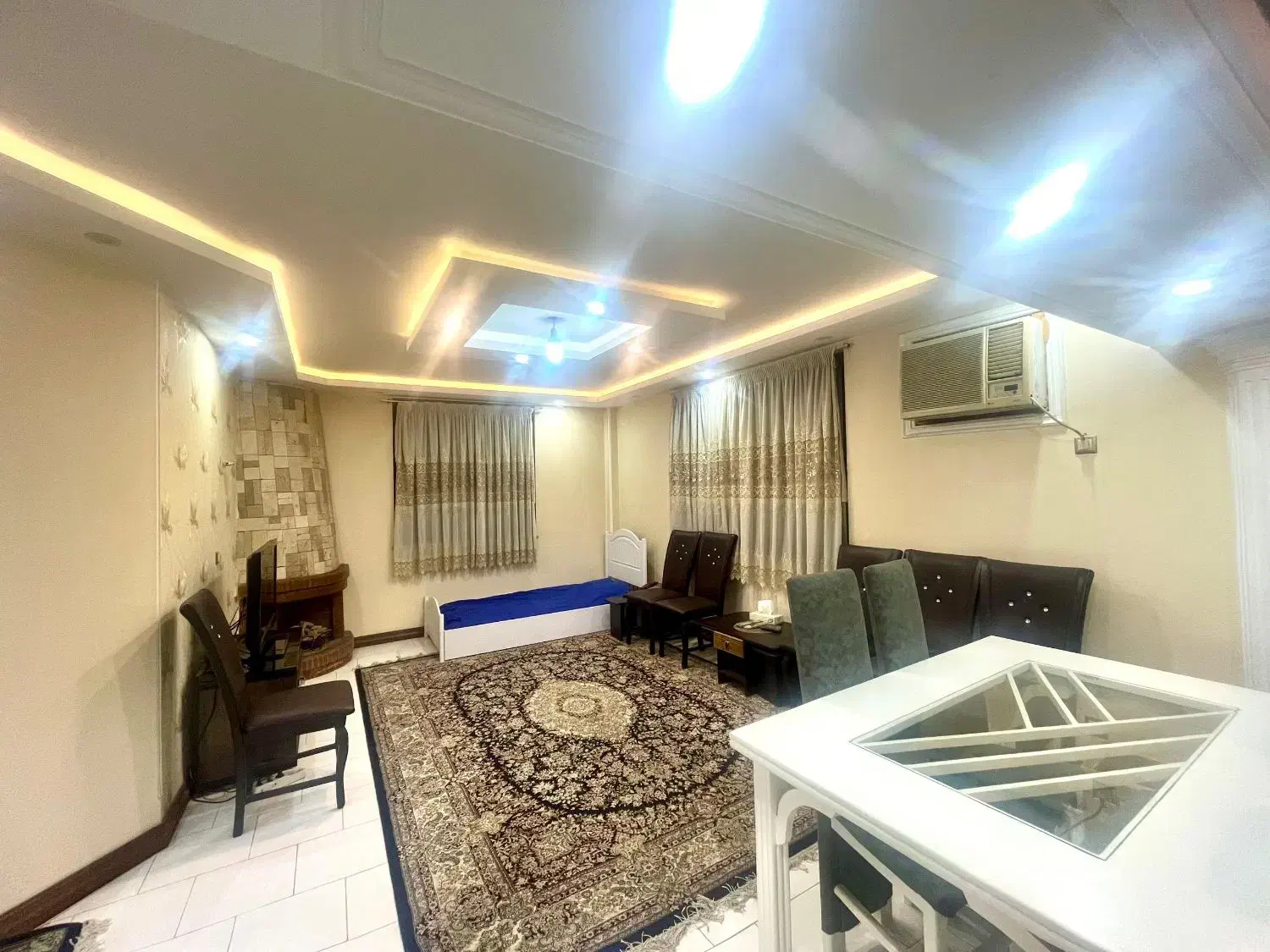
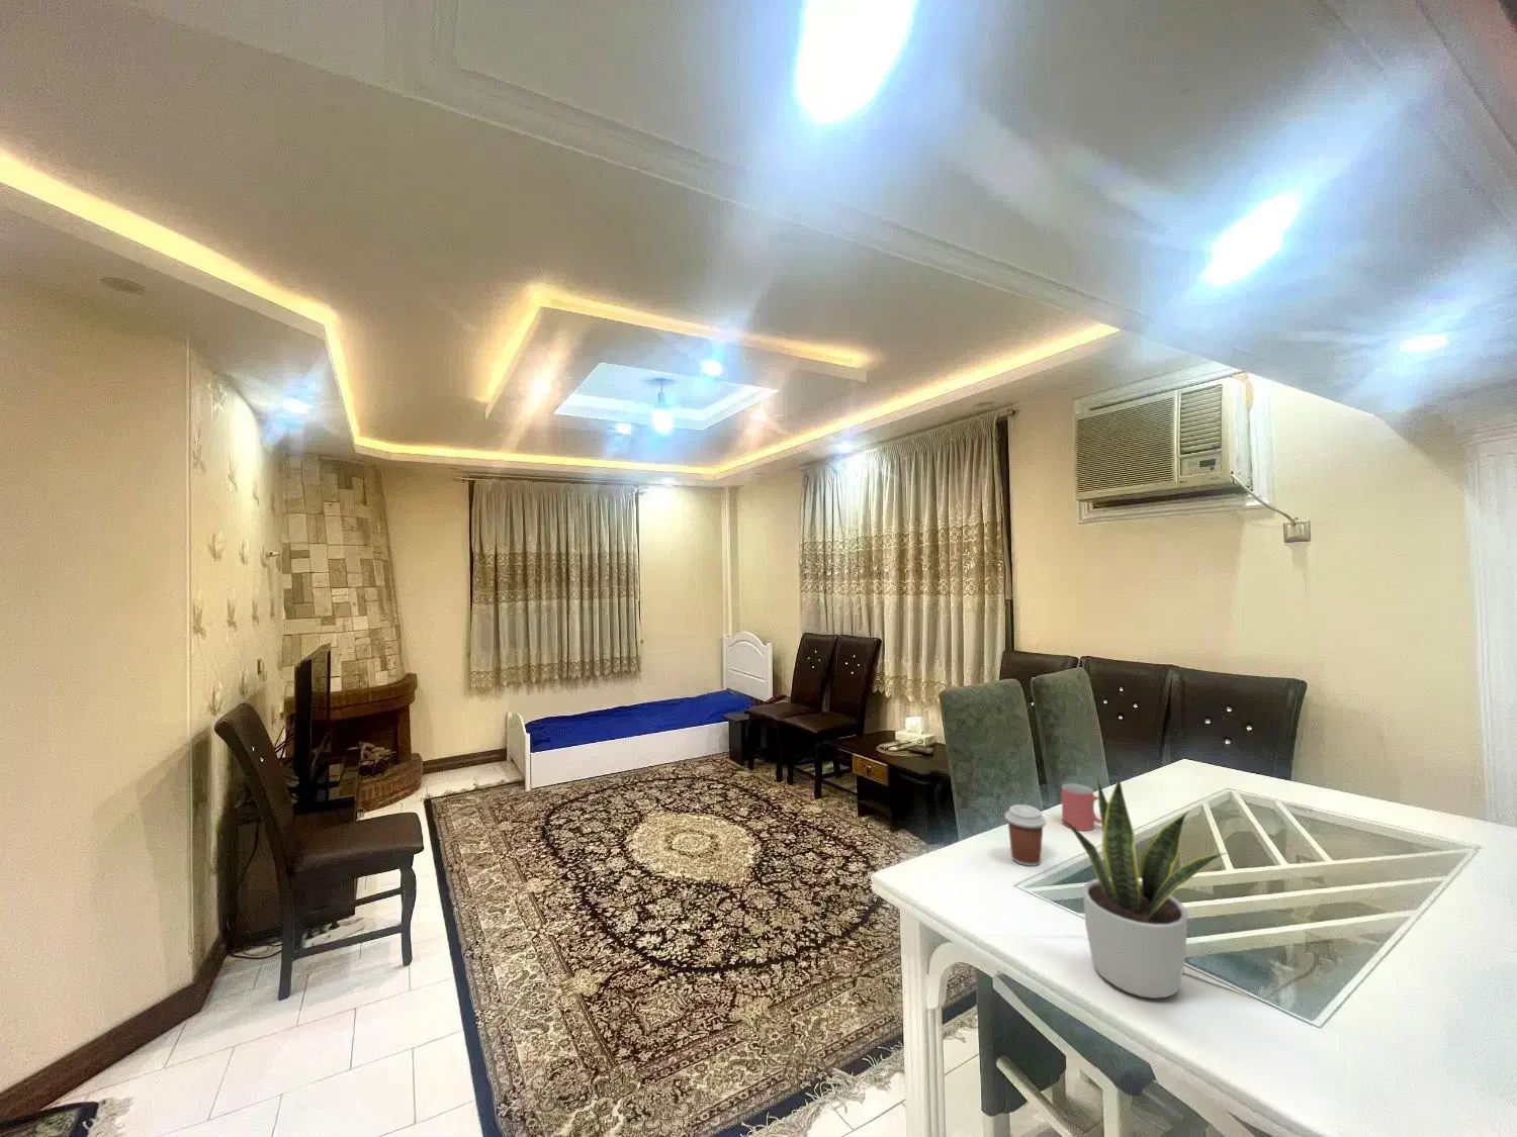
+ coffee cup (1026, 834)
+ potted plant (1136, 874)
+ mug (1086, 809)
